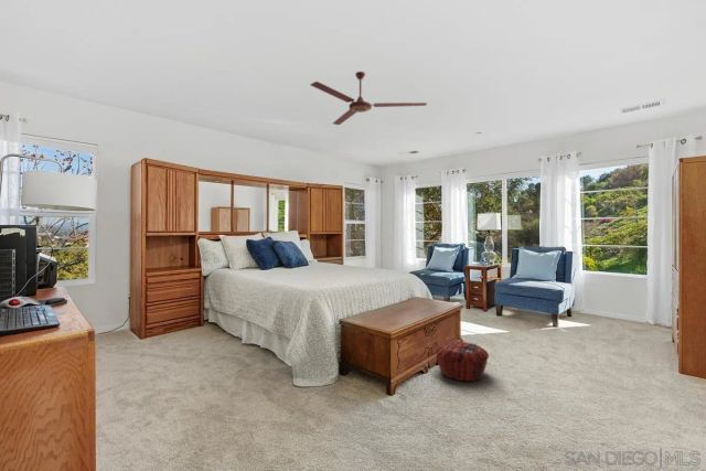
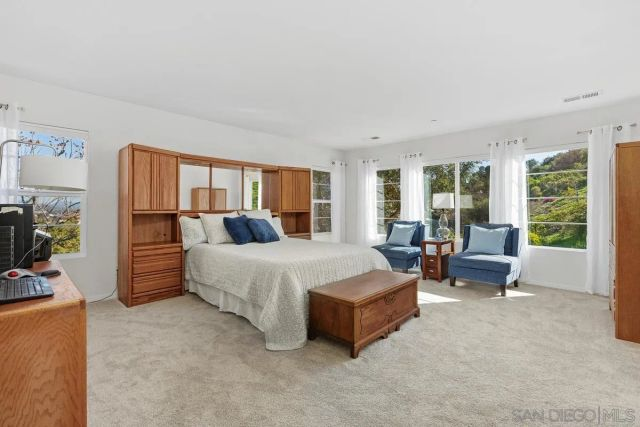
- woven basket (461, 358)
- ceiling fan (368, 103)
